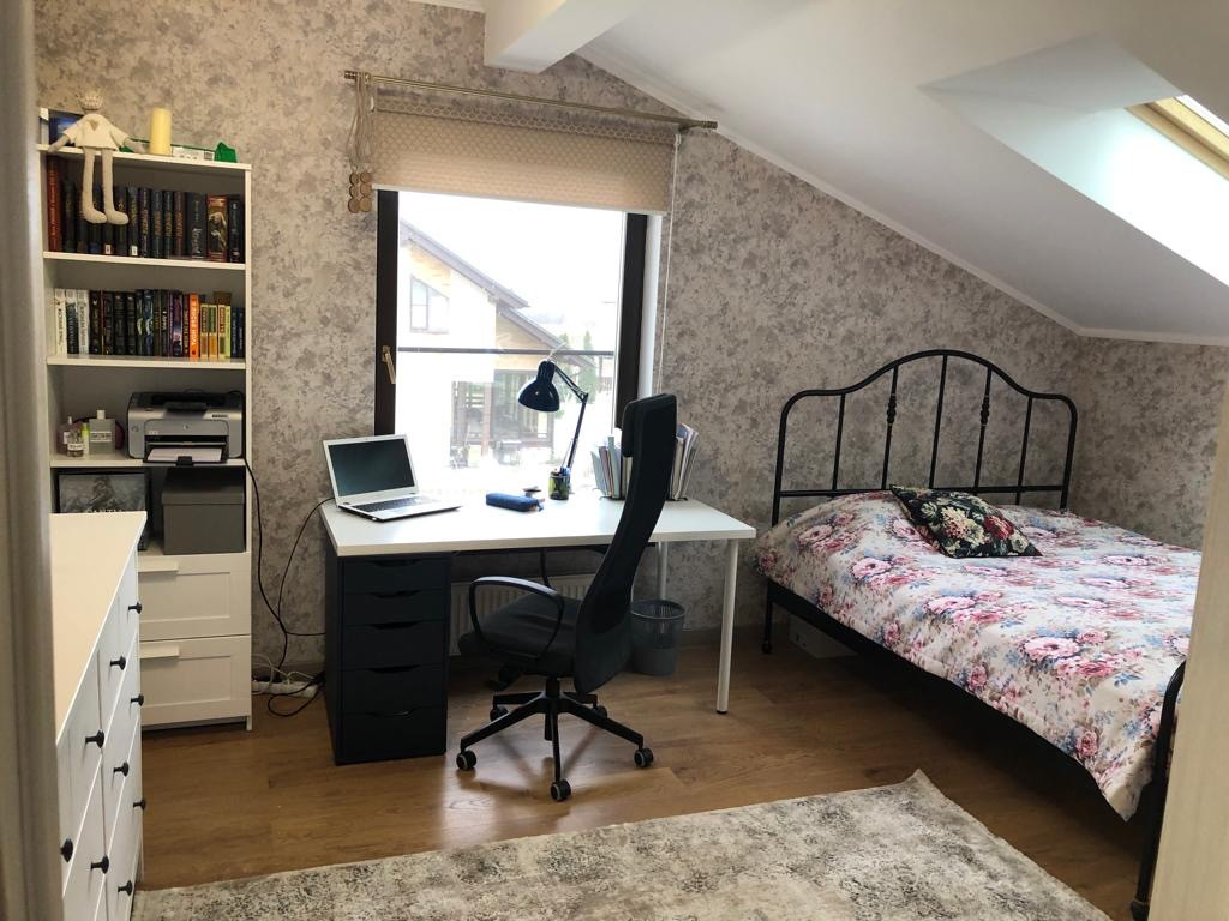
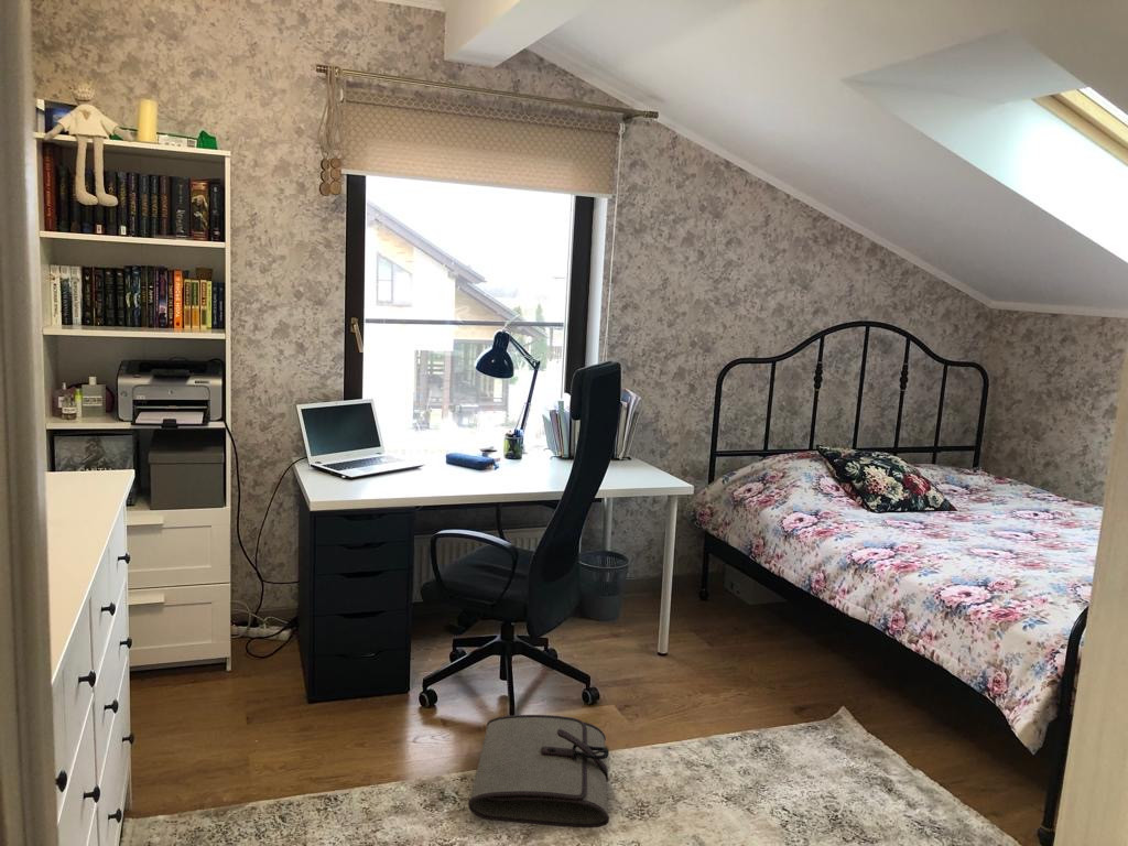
+ tool roll (543, 755)
